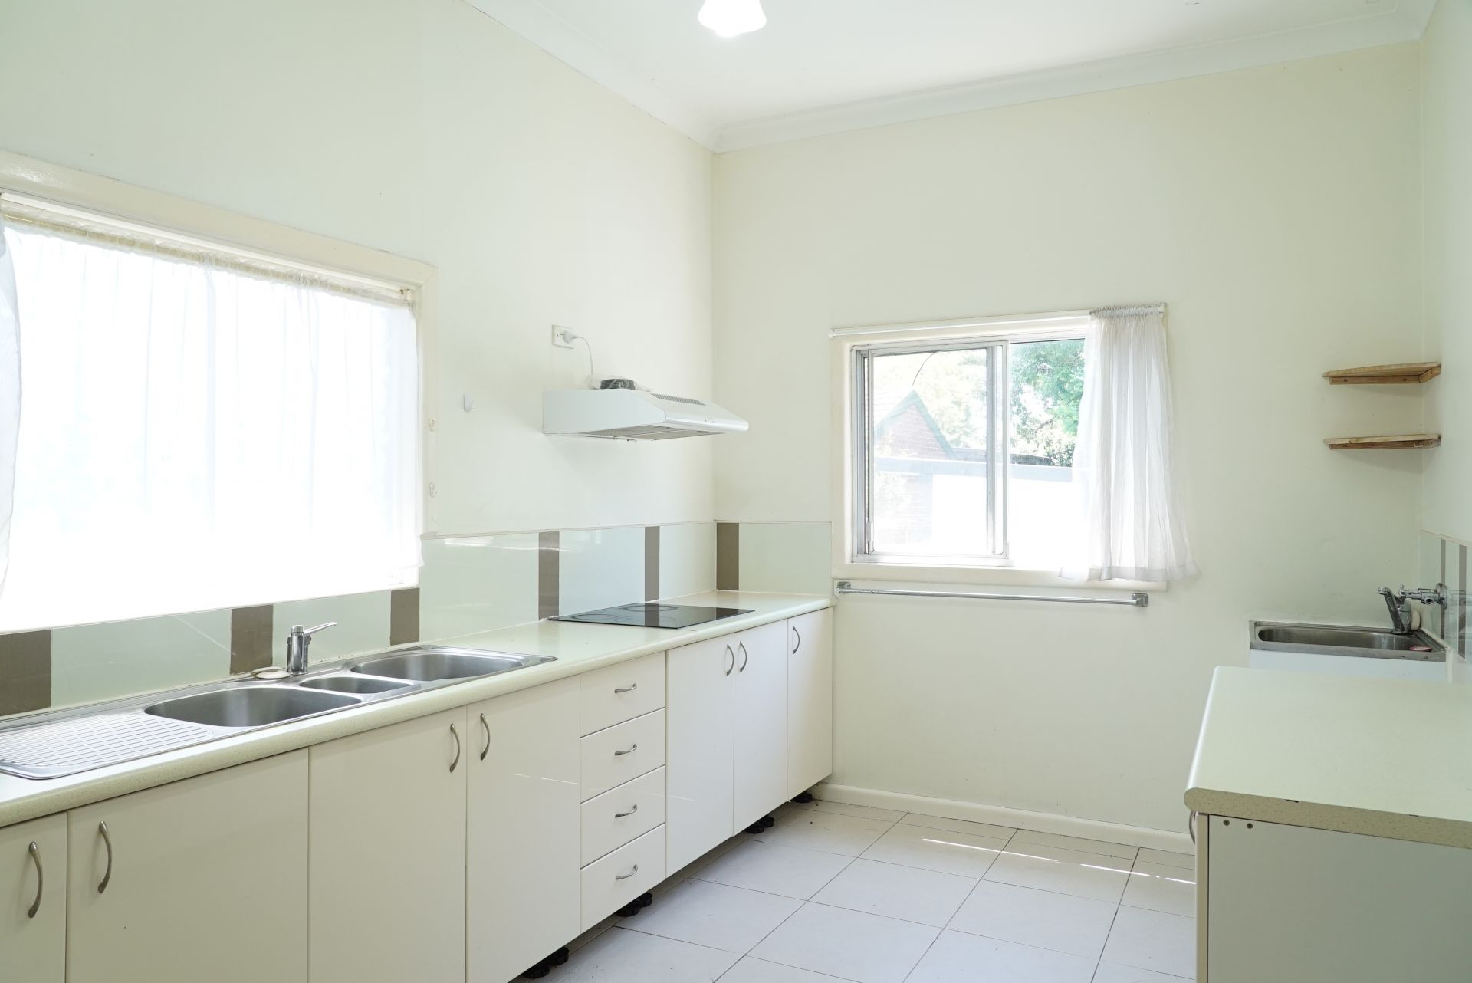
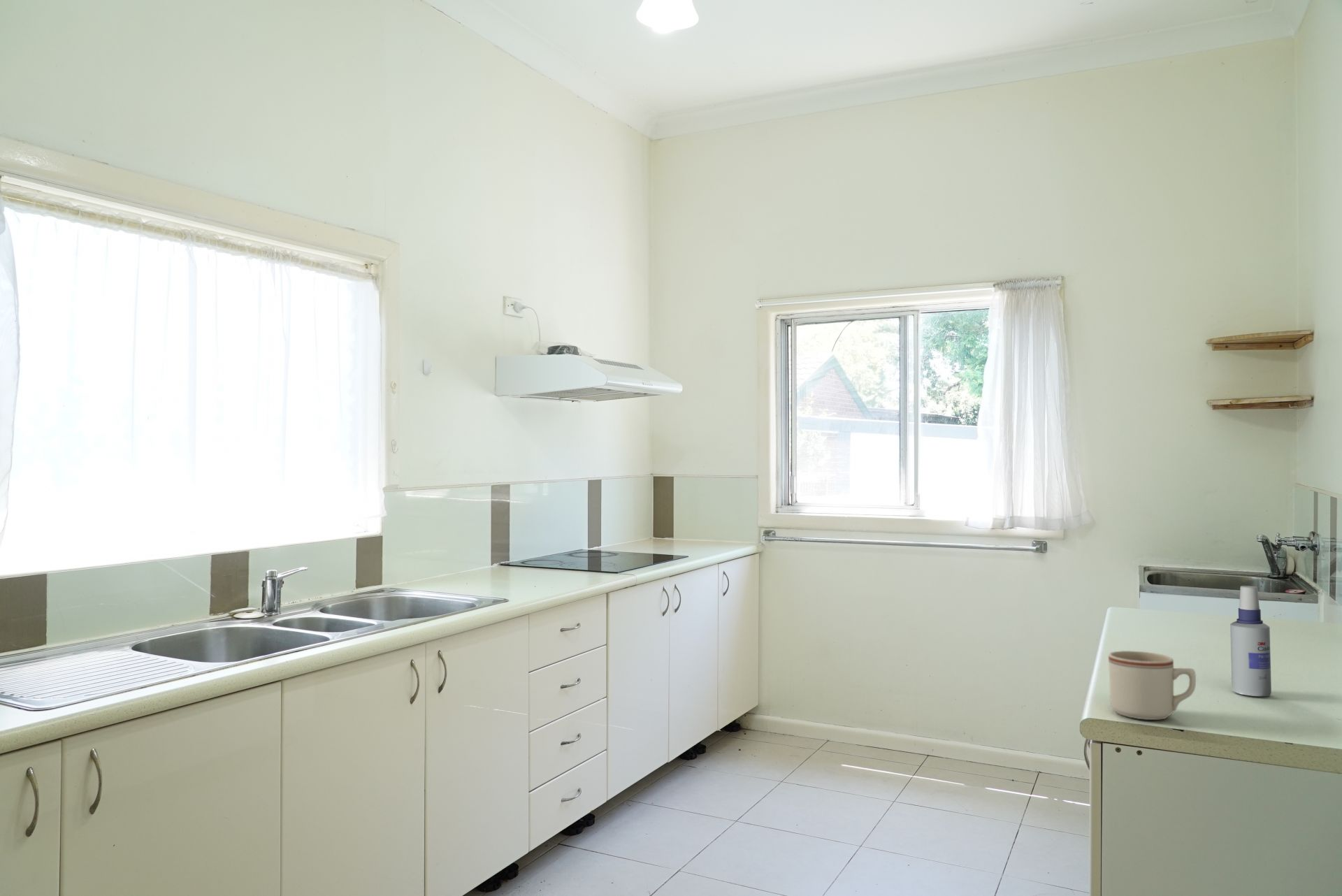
+ mug (1151, 686)
+ spray bottle (1250, 640)
